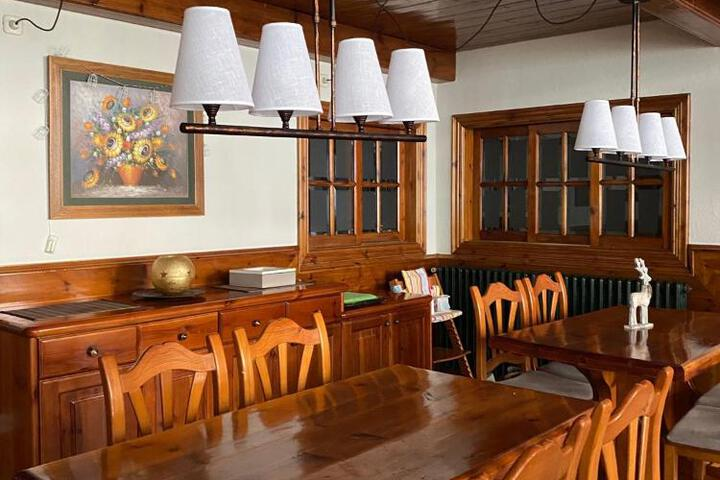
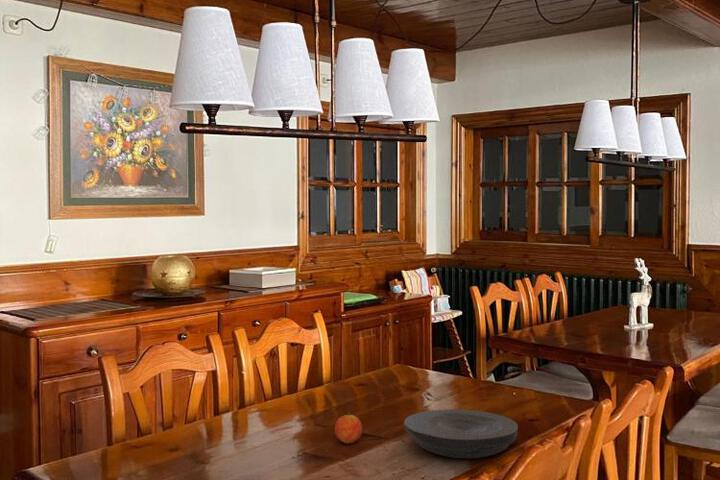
+ fruit (348, 426)
+ plate (460, 436)
